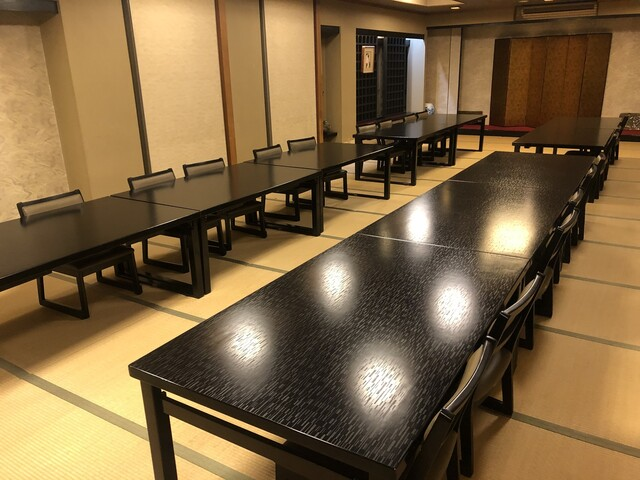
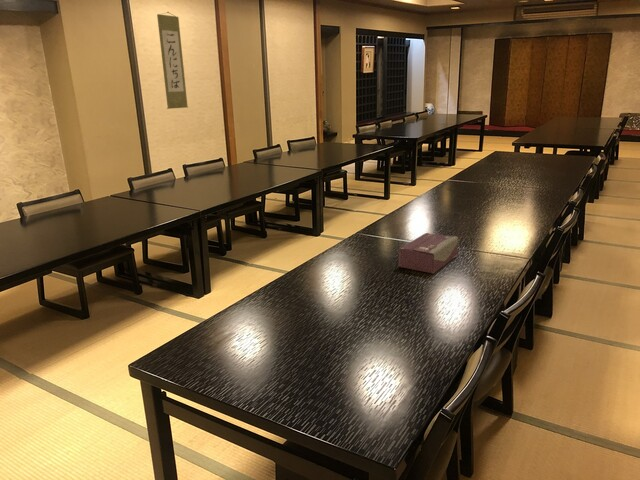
+ tissue box (428, 251)
+ wall scroll (172, 61)
